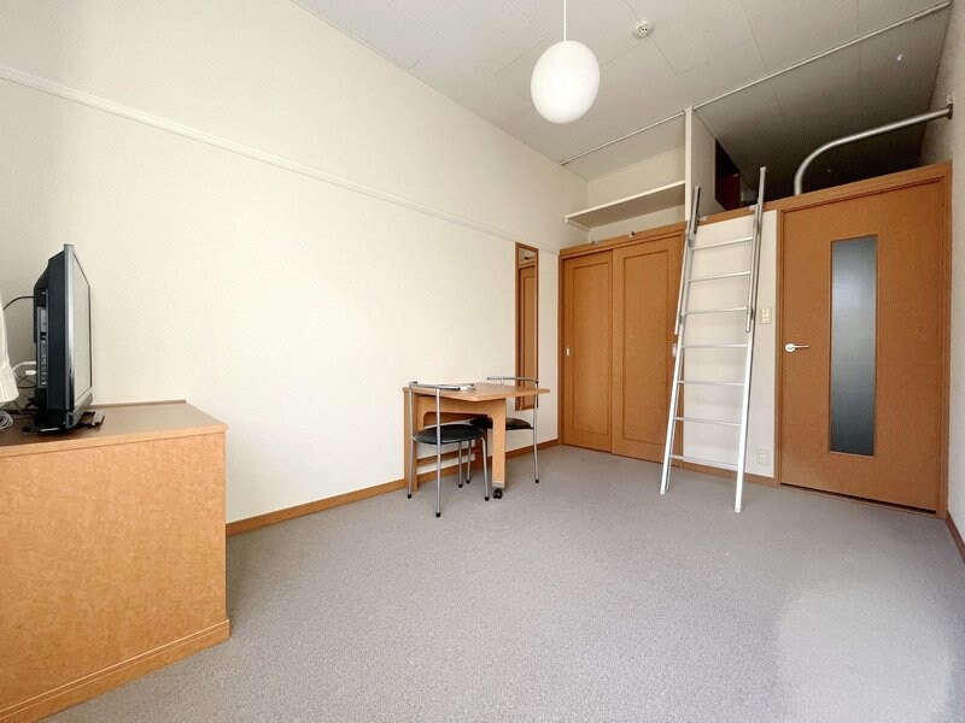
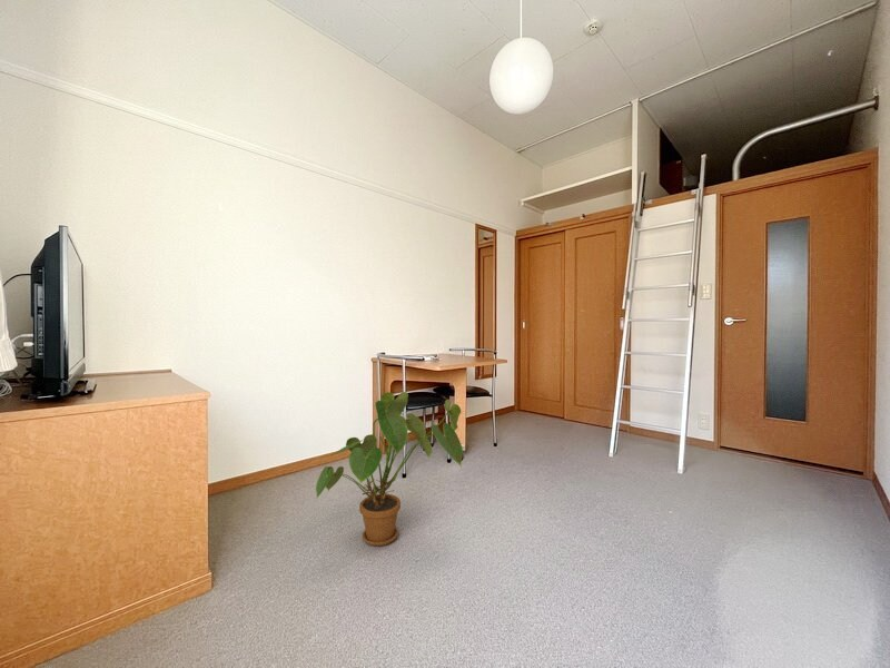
+ house plant (393, 461)
